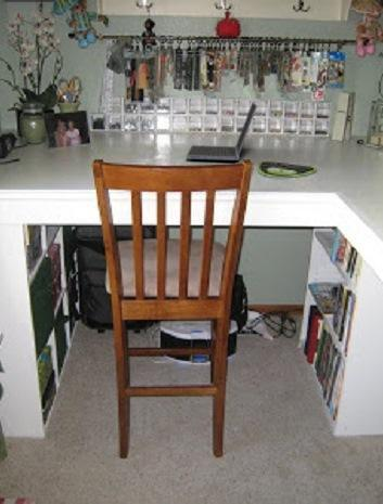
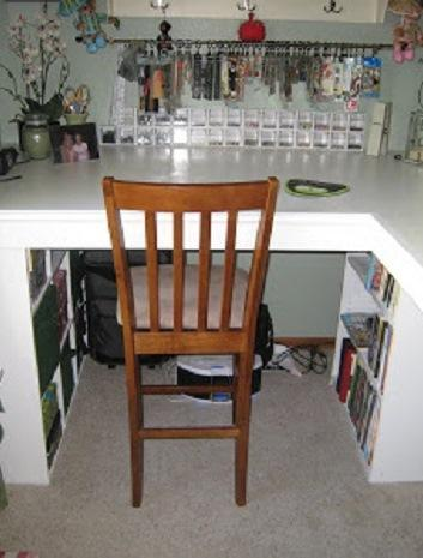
- laptop computer (221, 146)
